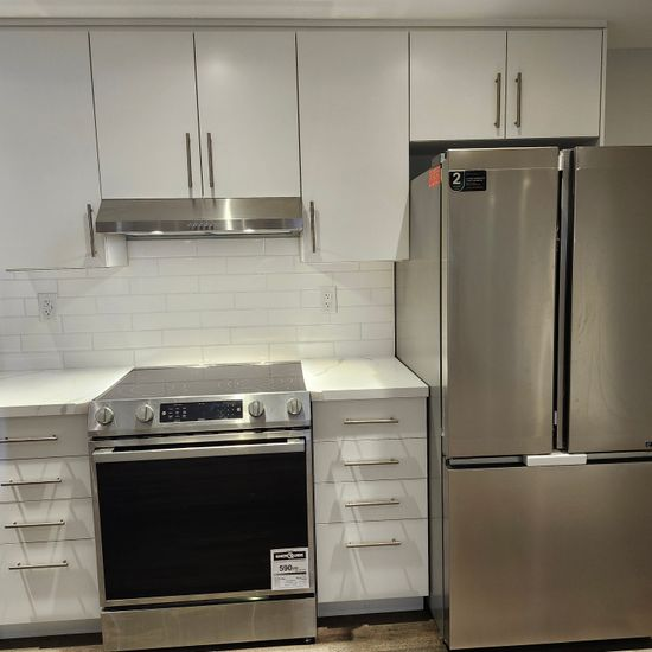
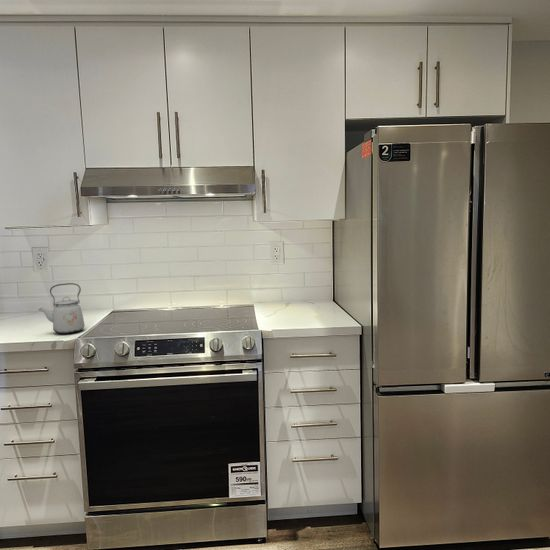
+ kettle (61, 308)
